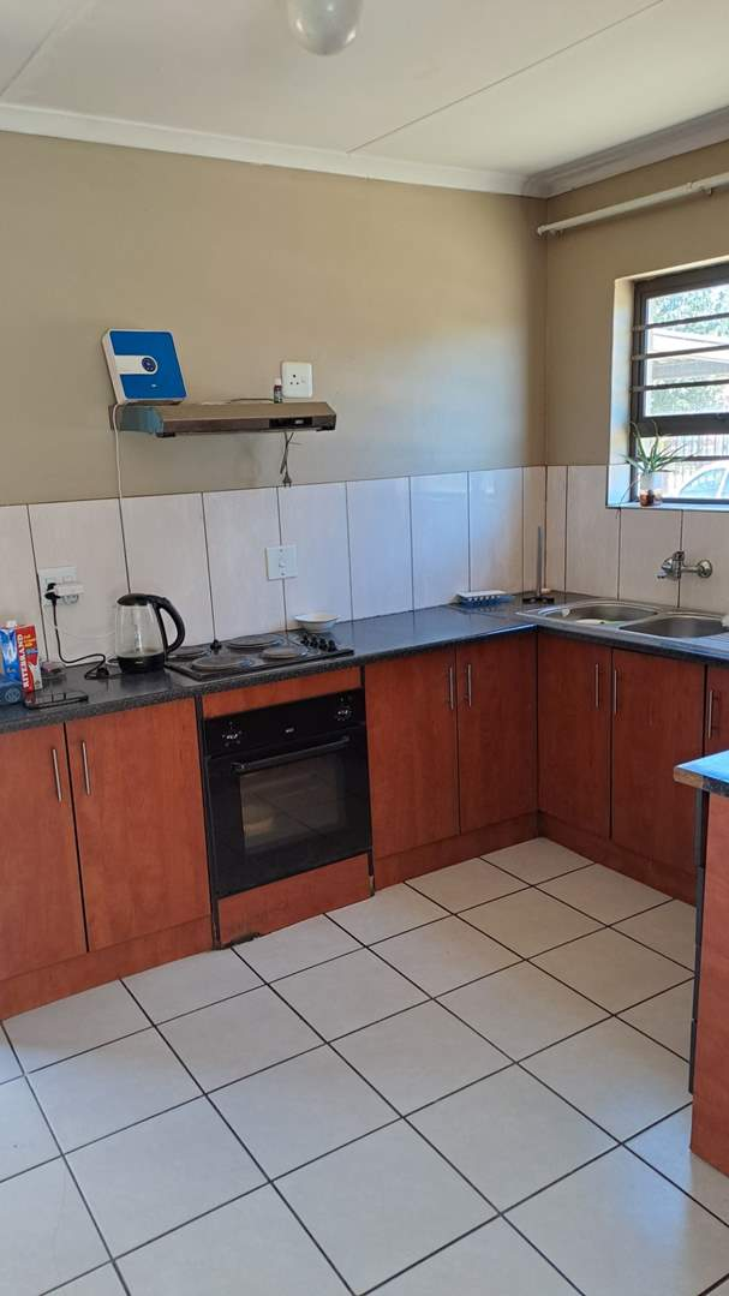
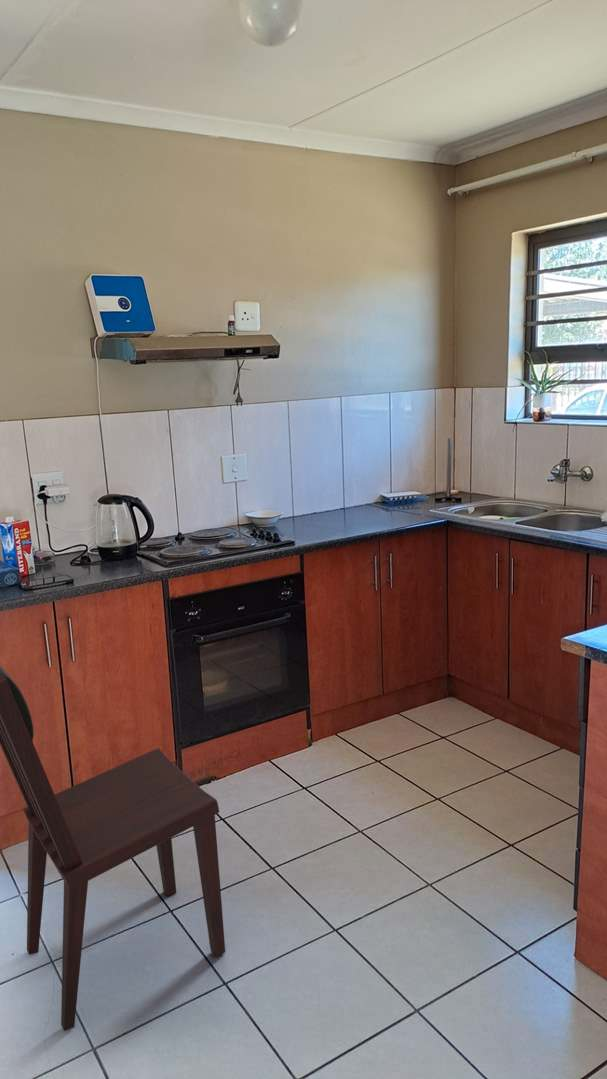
+ dining chair (97, 803)
